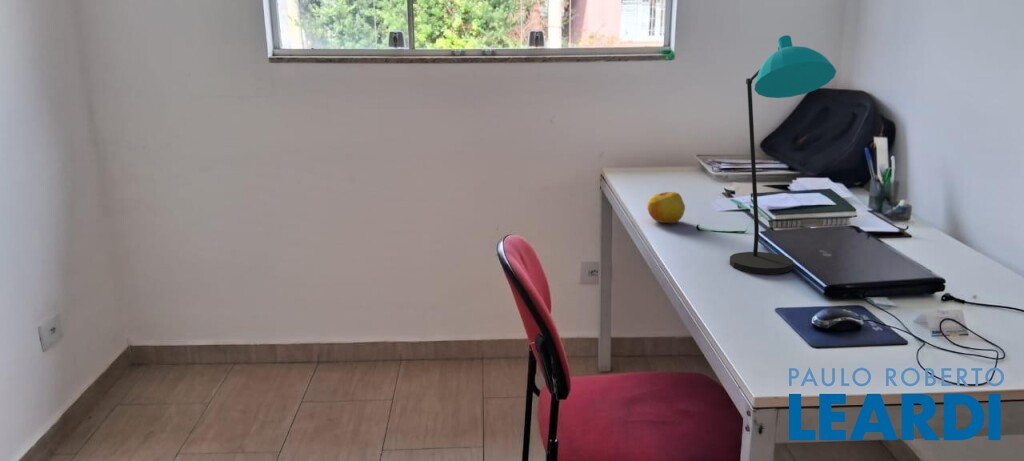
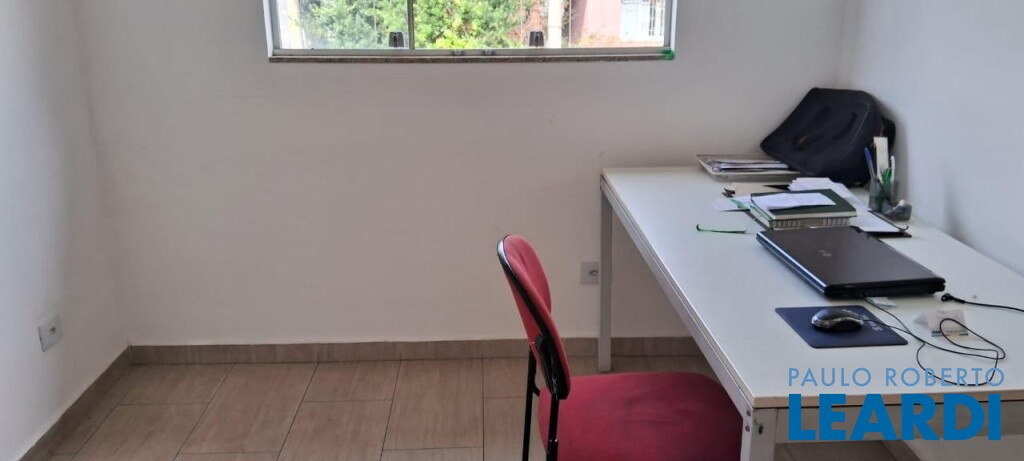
- desk lamp (754, 155)
- apple (666, 207)
